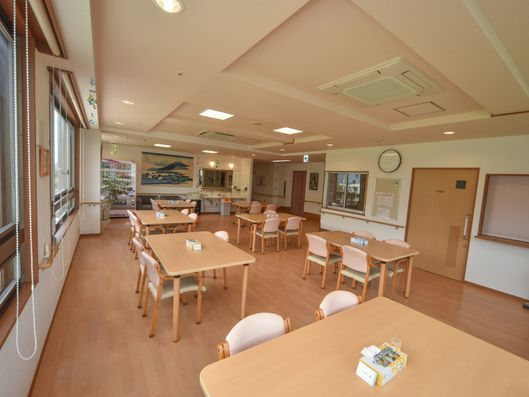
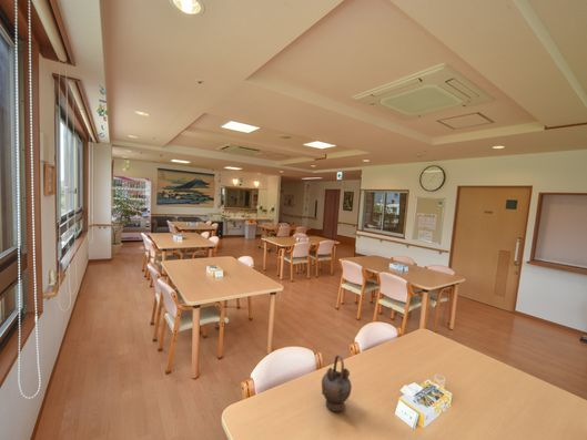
+ teapot (337, 382)
